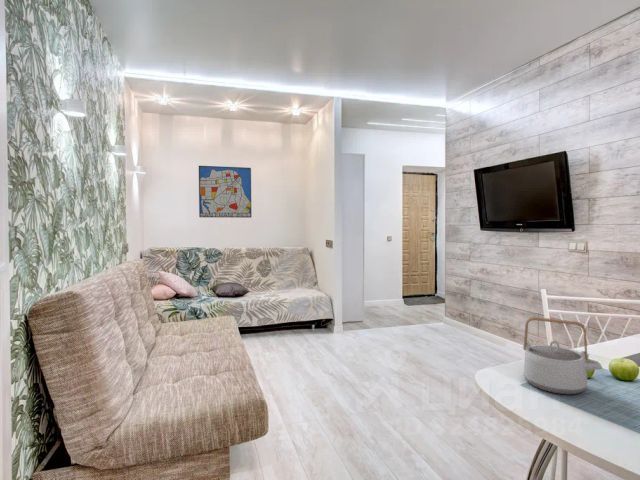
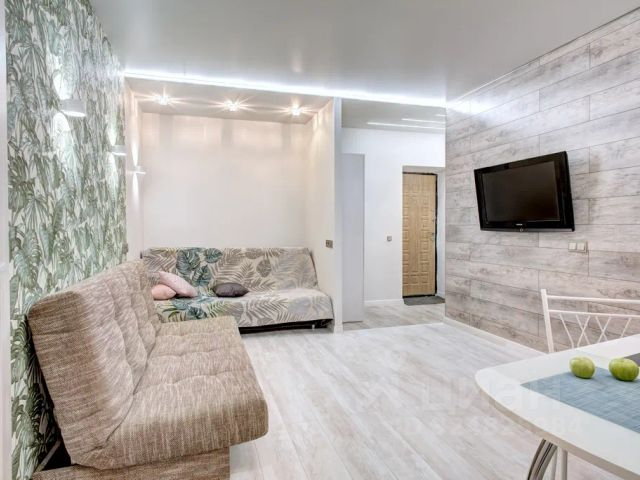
- wall art (225, 192)
- teapot (560, 353)
